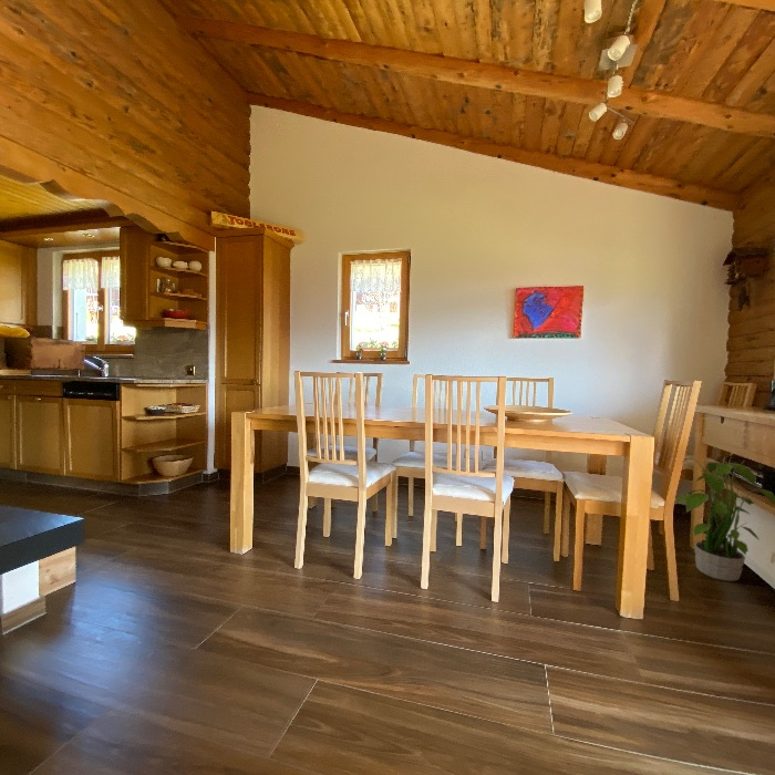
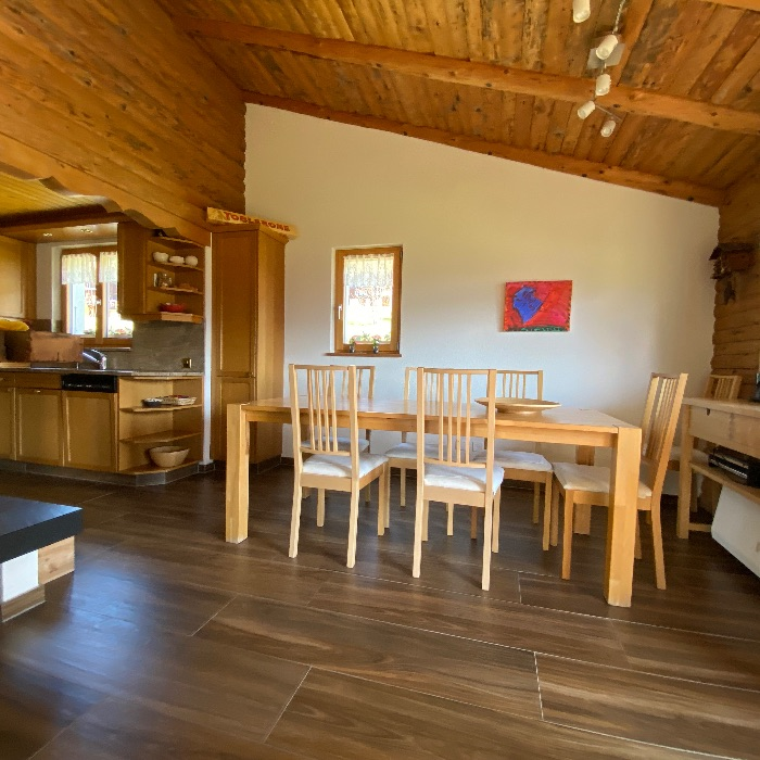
- potted plant (714, 514)
